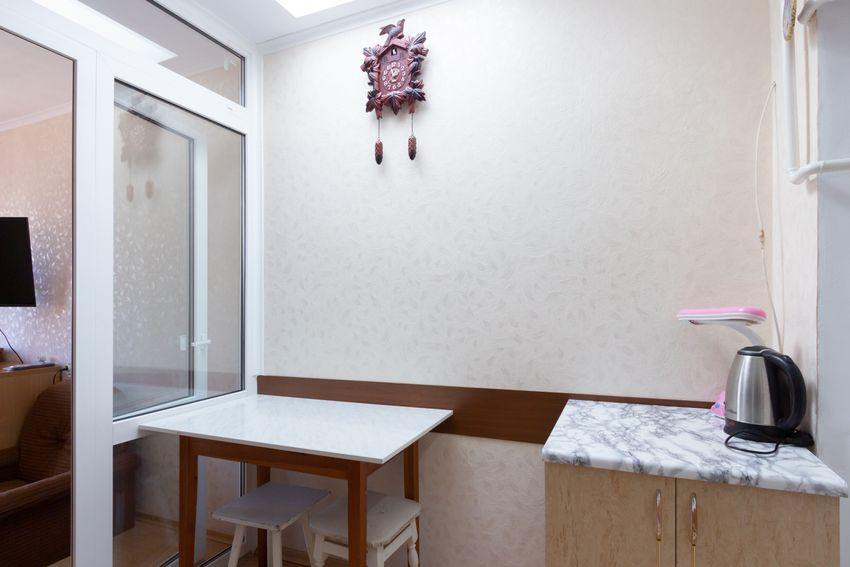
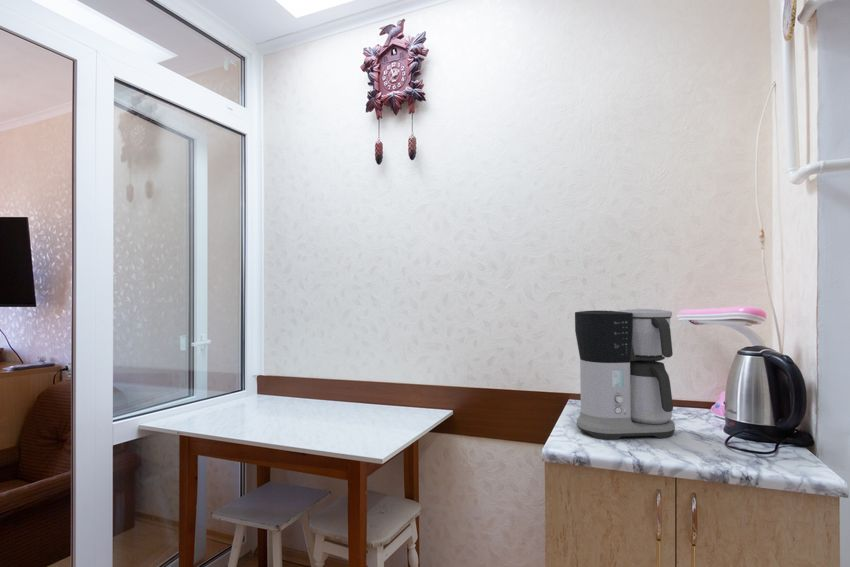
+ coffee maker (627, 371)
